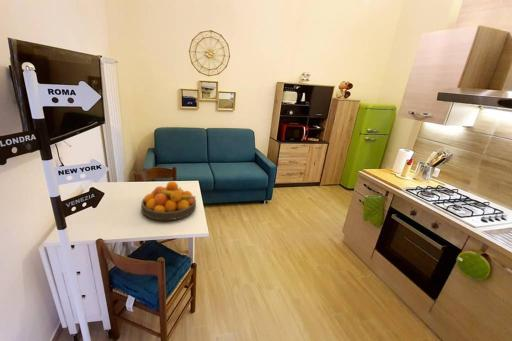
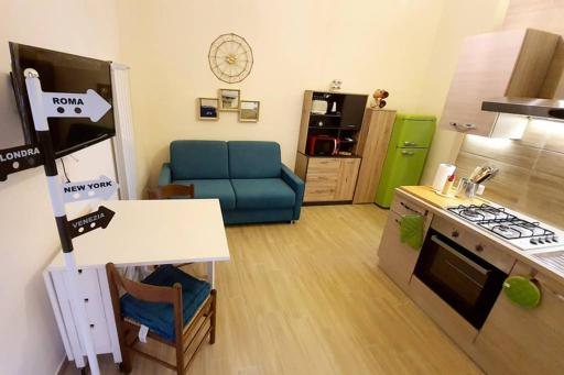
- fruit bowl (169, 197)
